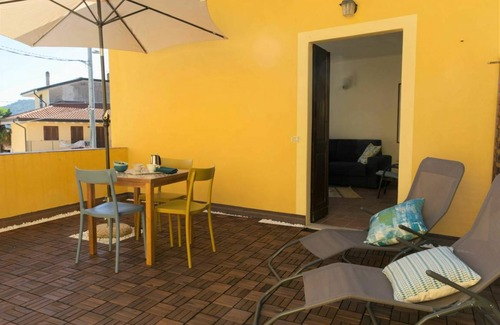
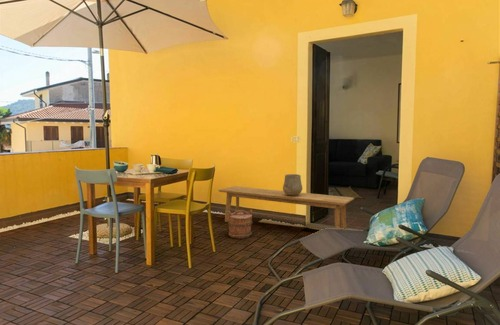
+ bench (284, 202)
+ clay pot (292, 185)
+ bucket (240, 223)
